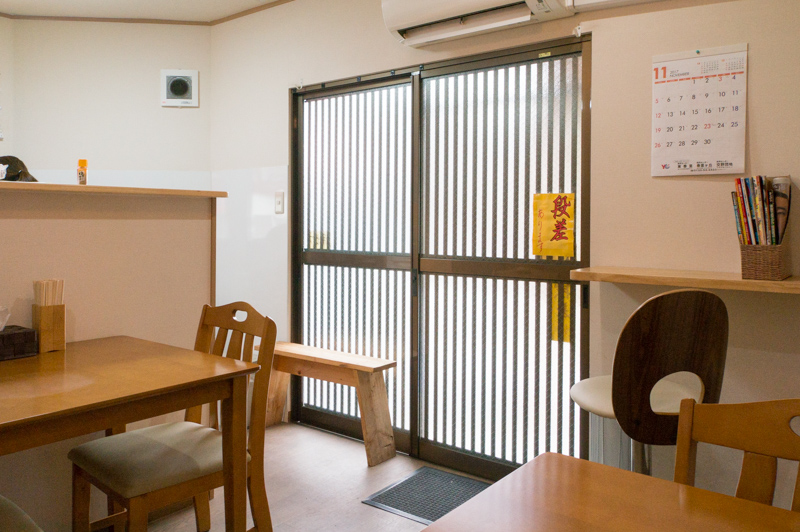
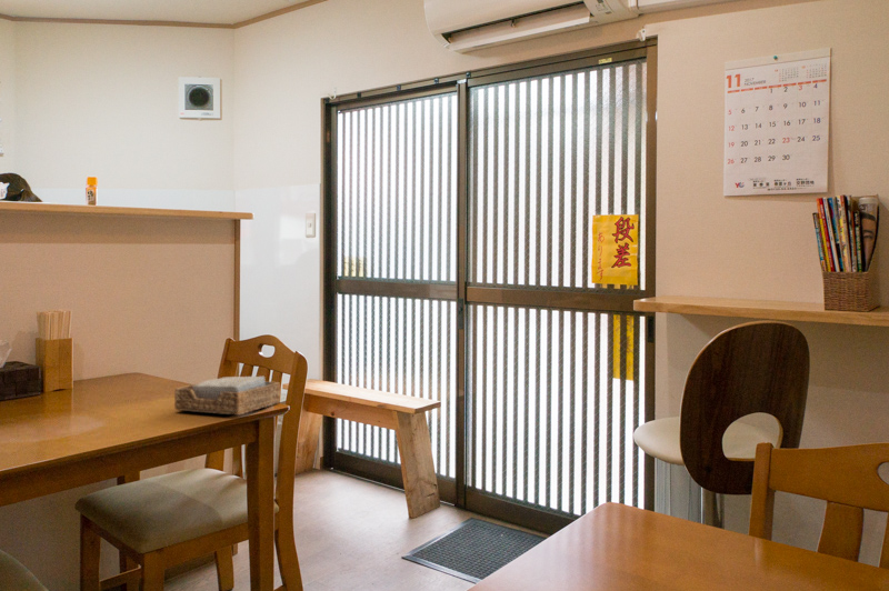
+ napkin holder (229, 392)
